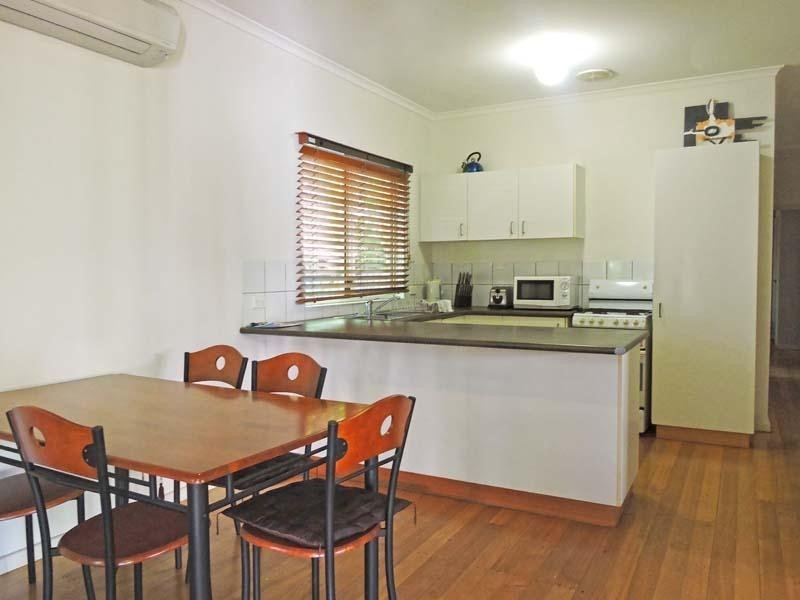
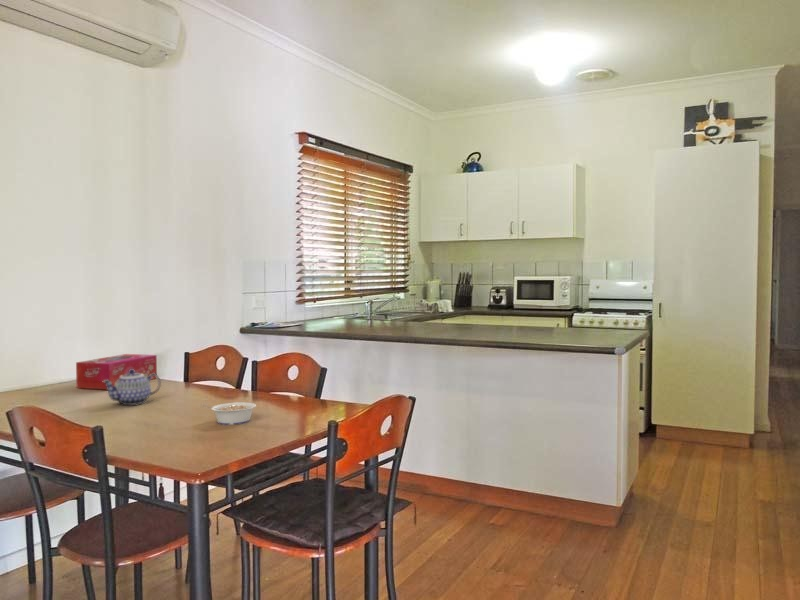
+ legume (232, 413)
+ tissue box (118, 370)
+ teapot (132, 386)
